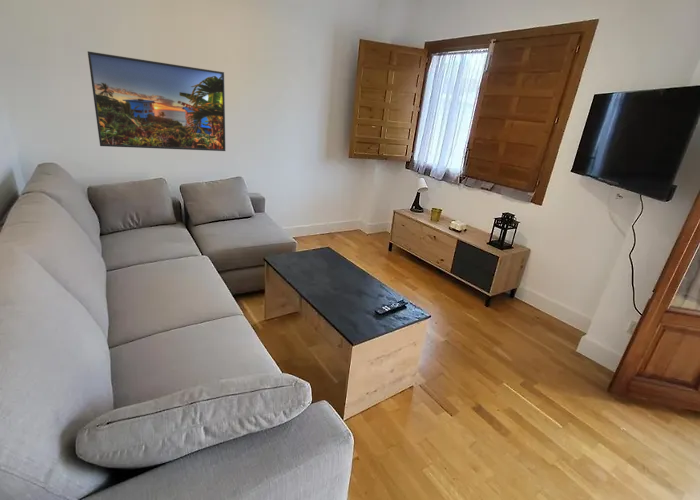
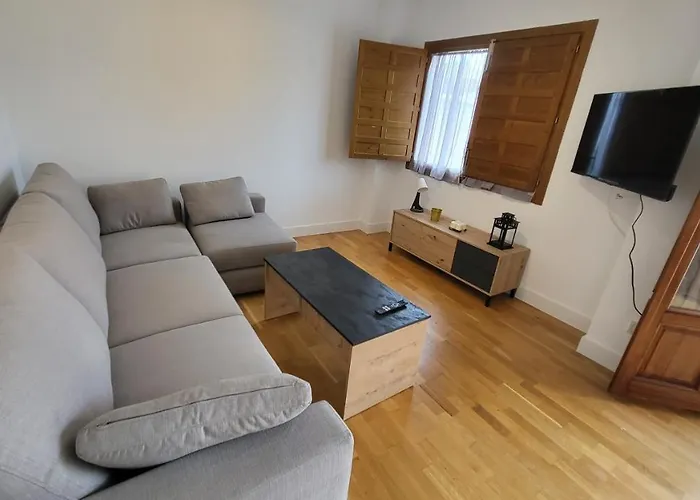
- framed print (165, 107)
